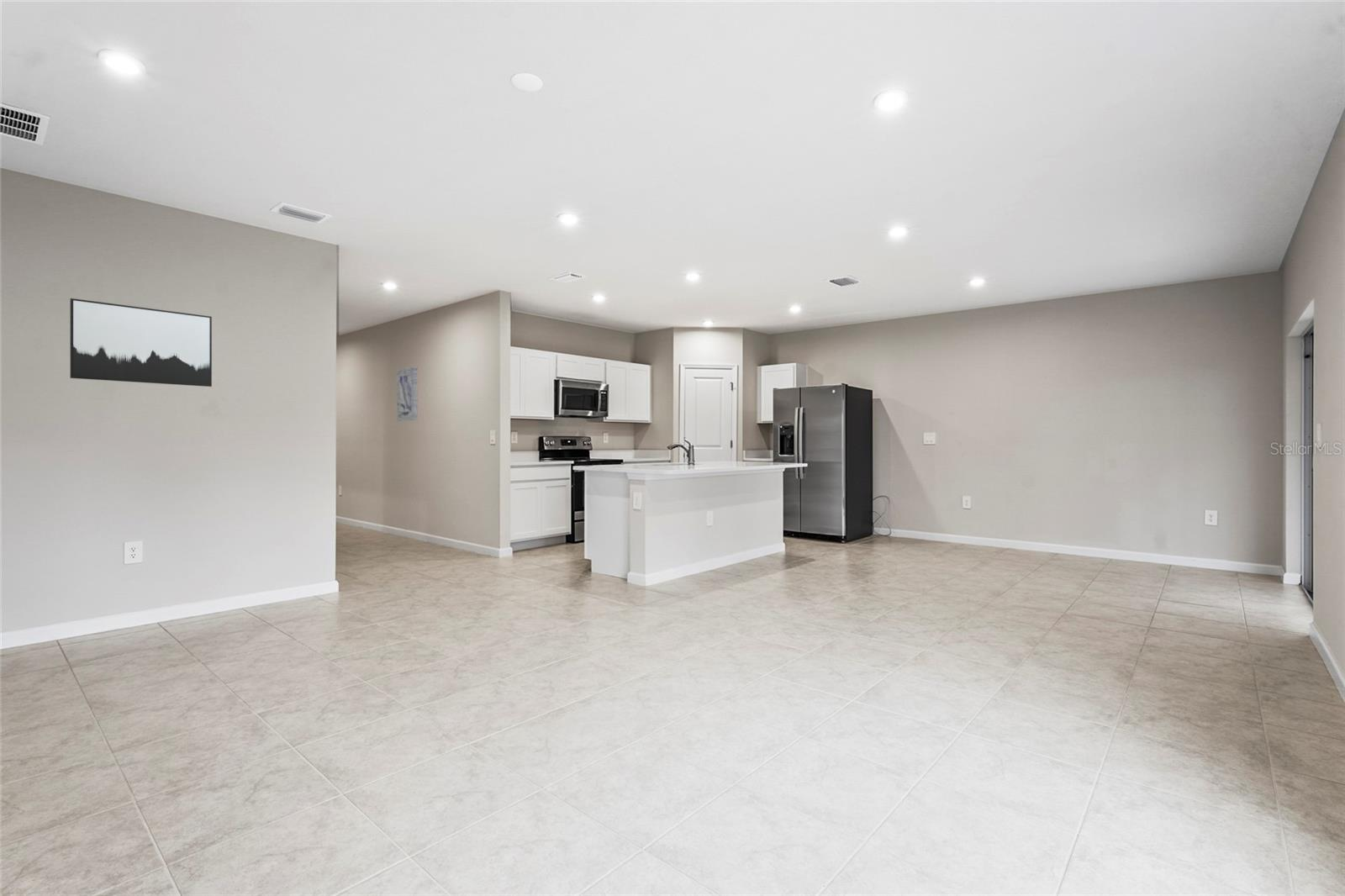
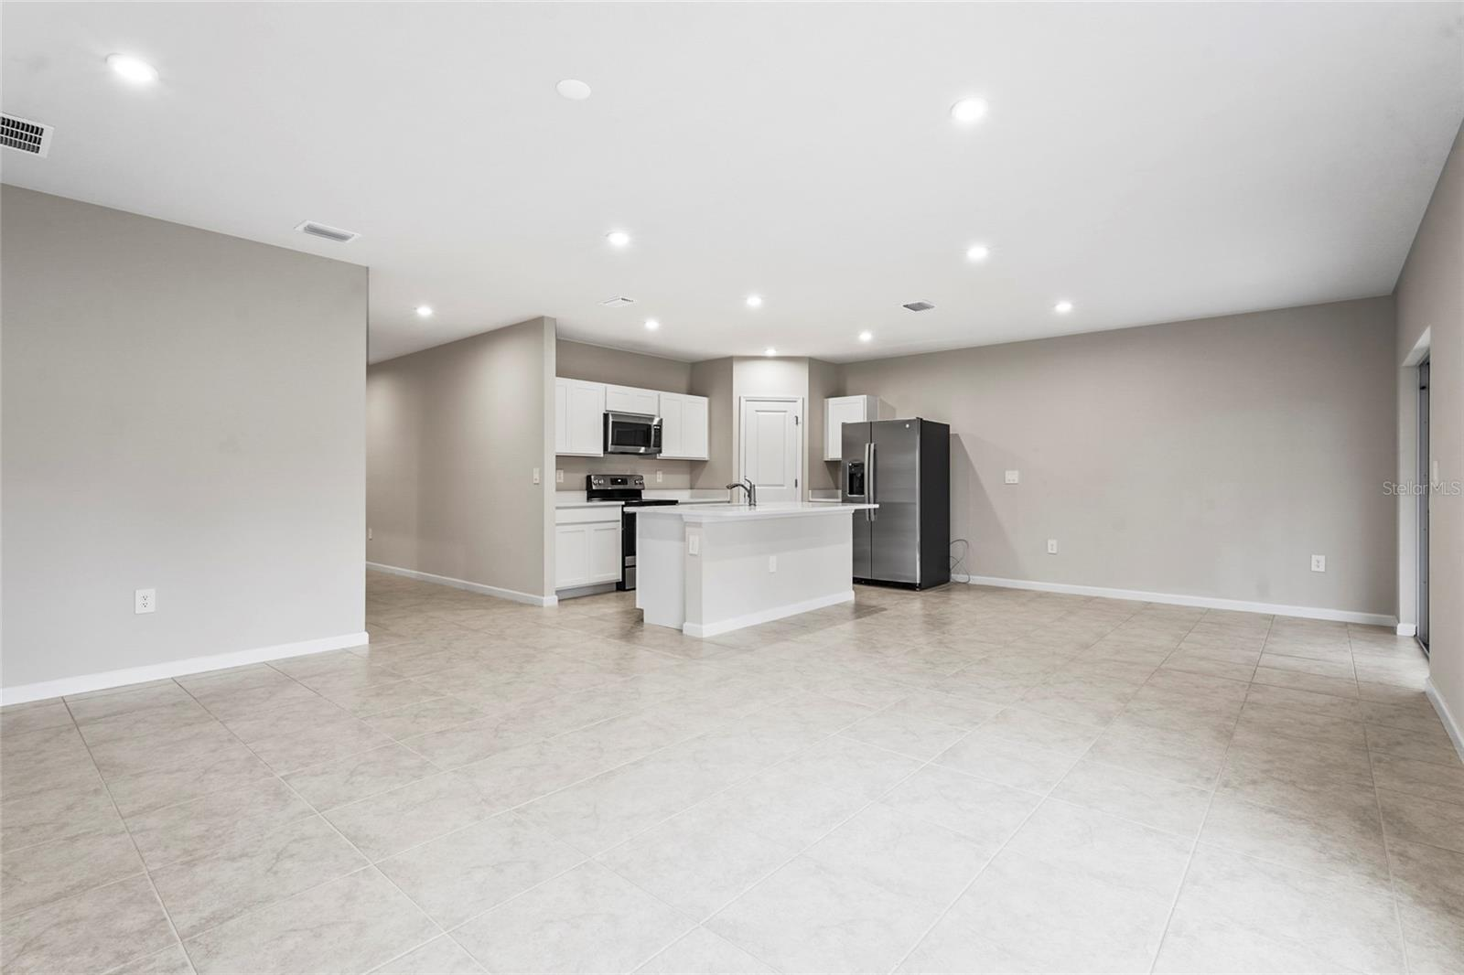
- wall art (407, 394)
- wall art (145, 345)
